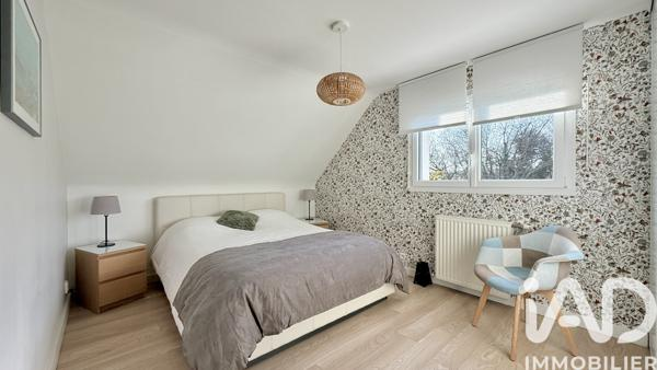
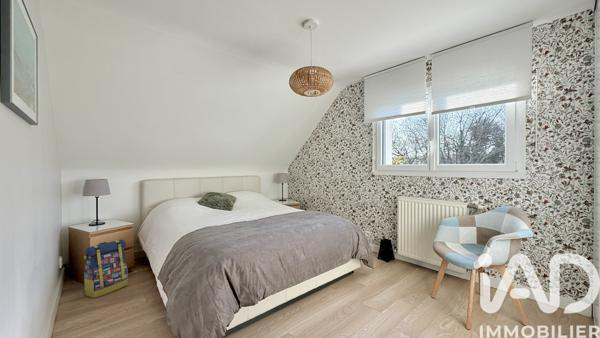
+ backpack (105, 266)
